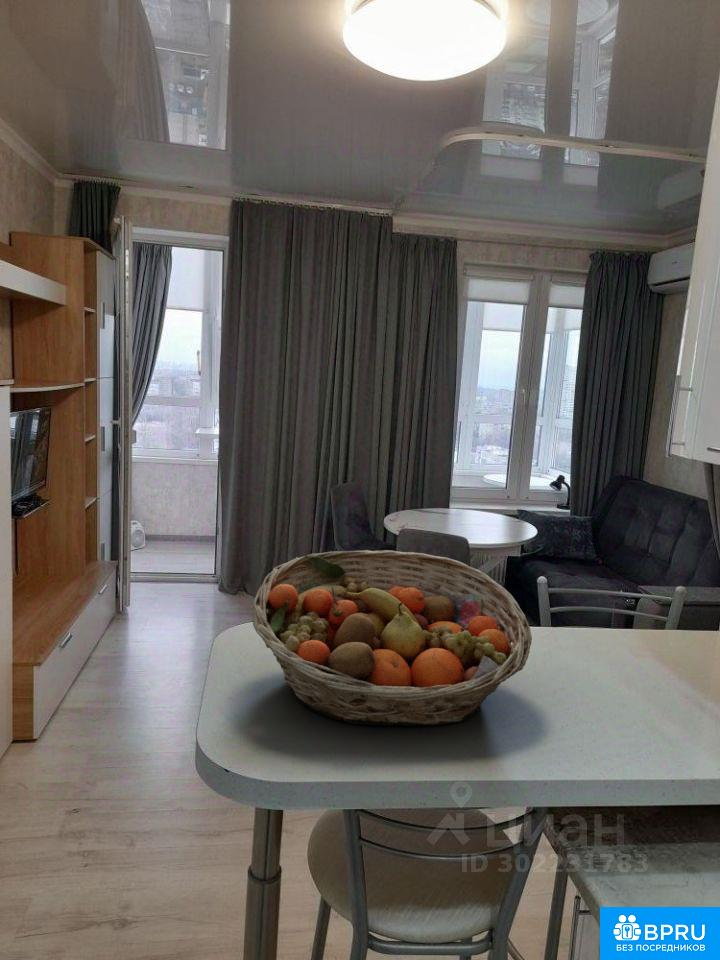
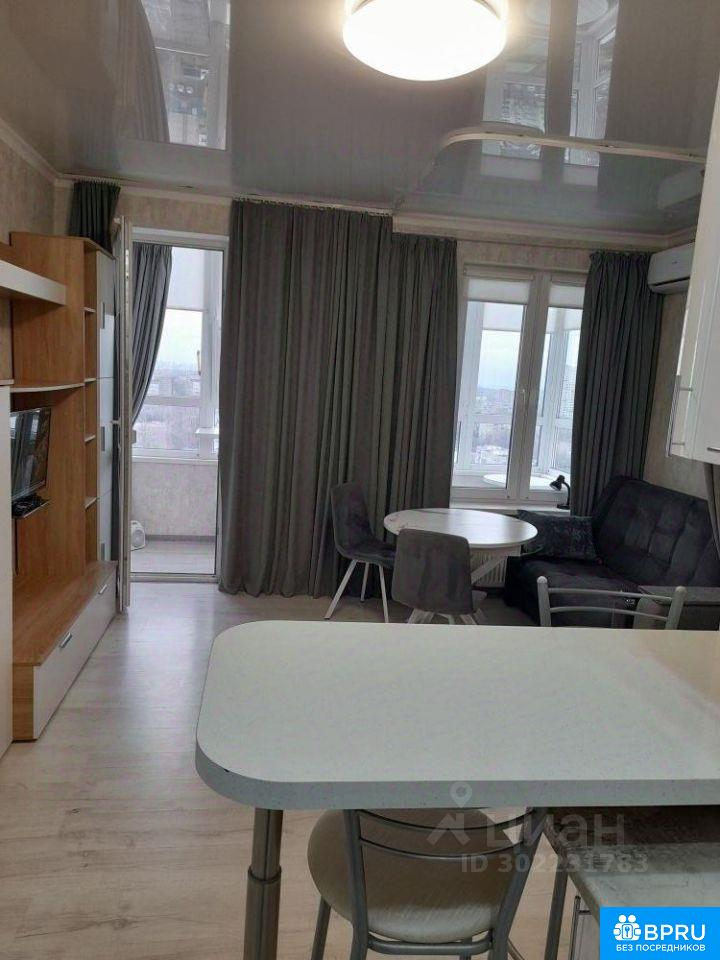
- fruit basket (389, 631)
